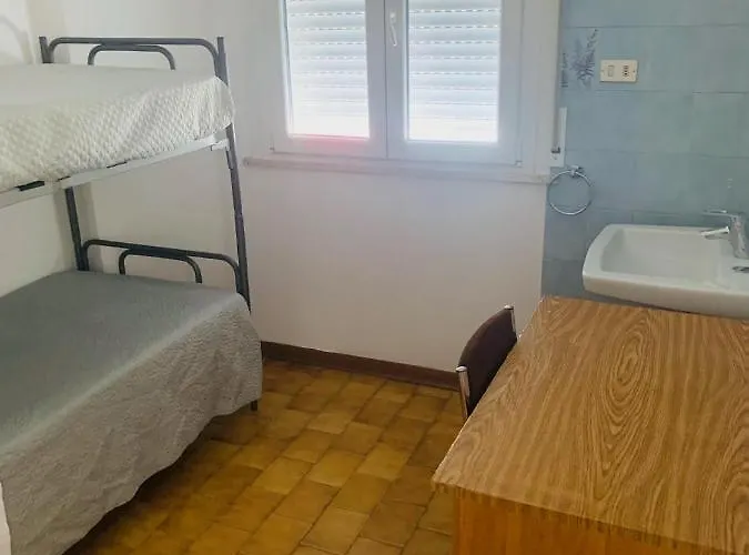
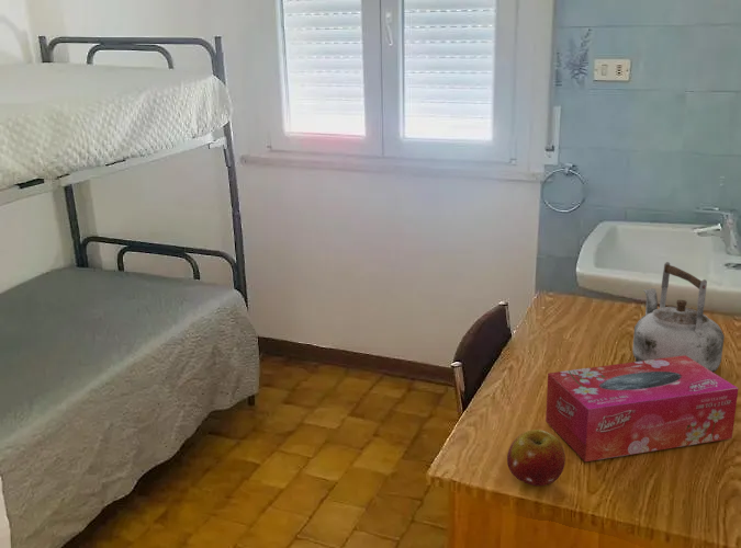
+ tissue box (638, 404)
+ fruit (536, 457)
+ kettle (673, 315)
